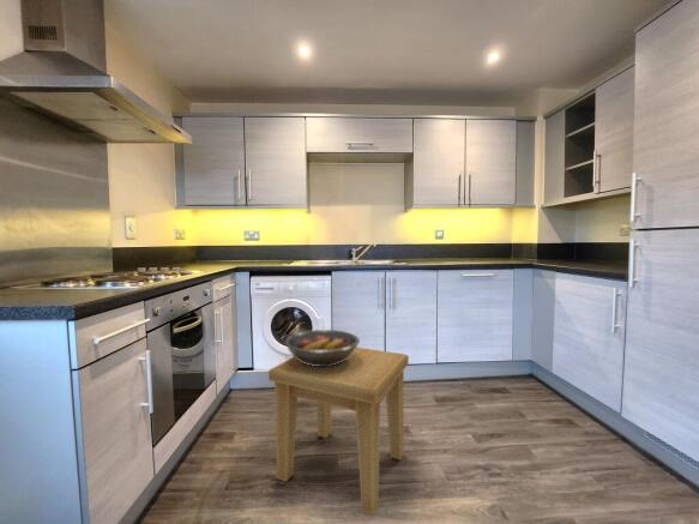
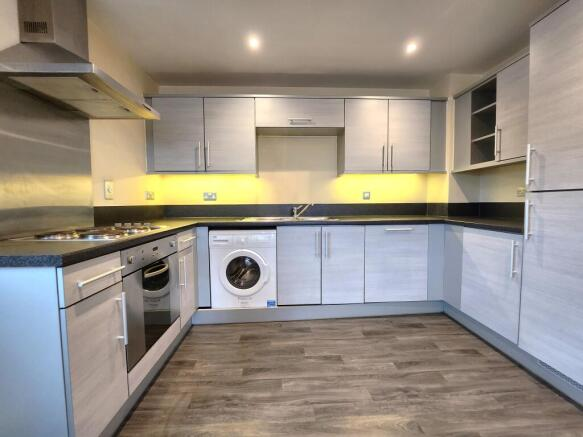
- fruit bowl (323, 347)
- side table (344, 408)
